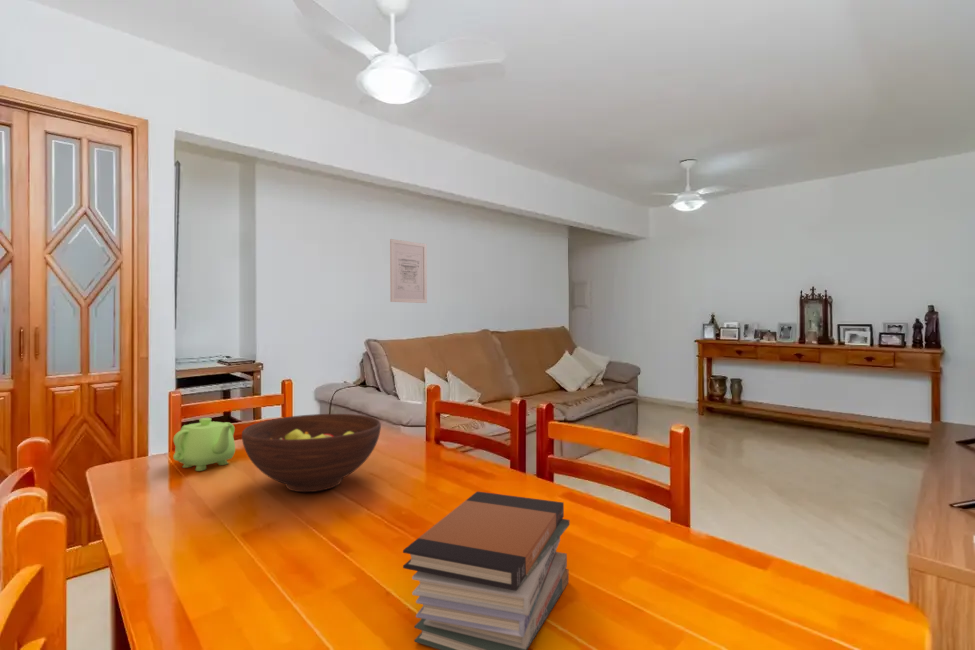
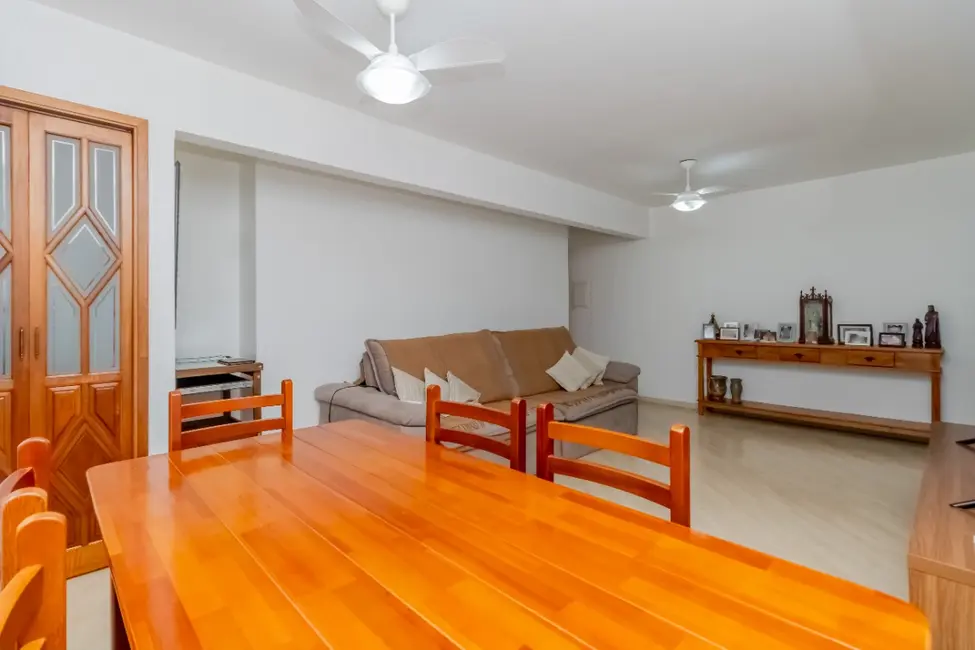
- book stack (495, 567)
- fruit bowl (314, 455)
- teapot (208, 442)
- wall art (409, 272)
